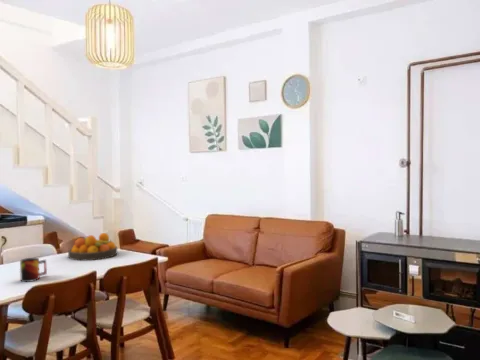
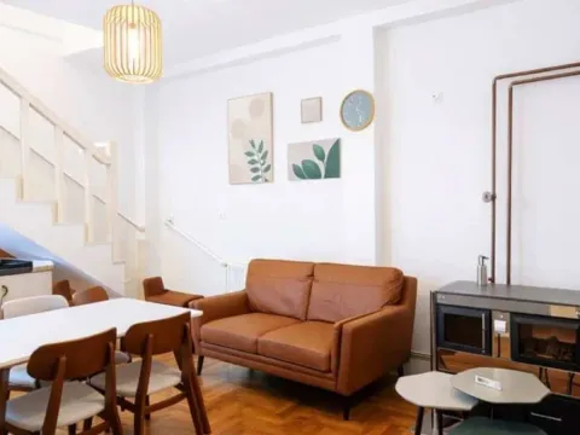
- mug (32, 268)
- fruit bowl (93, 245)
